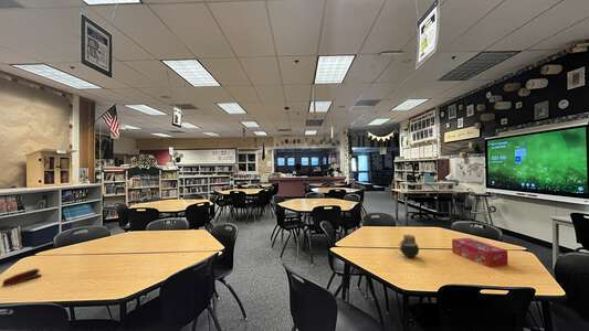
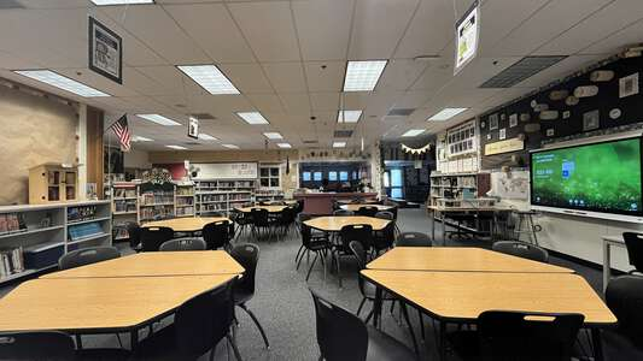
- tissue box (477, 250)
- jar (408, 246)
- stapler (22, 276)
